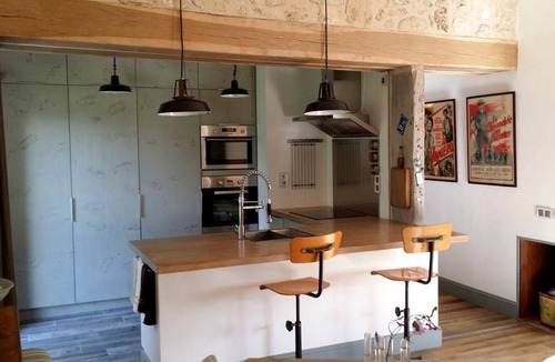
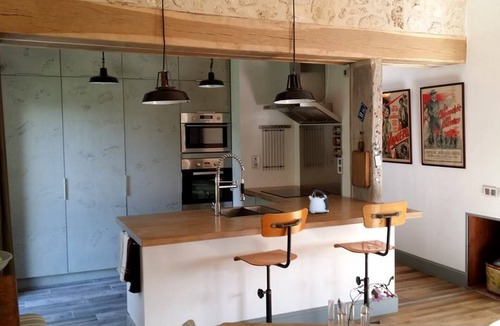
+ kettle (318, 200)
